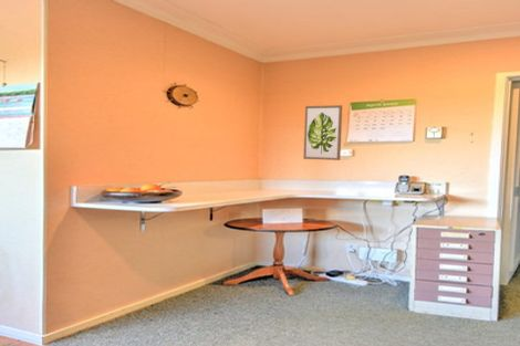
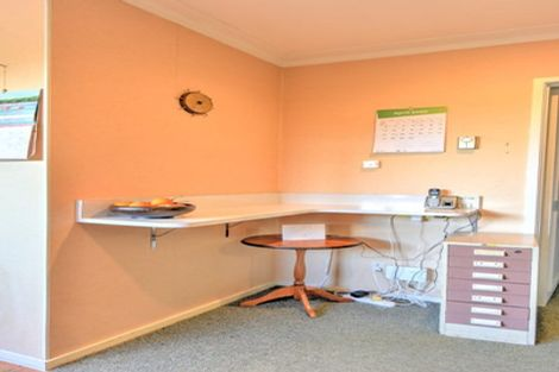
- wall art (322, 133)
